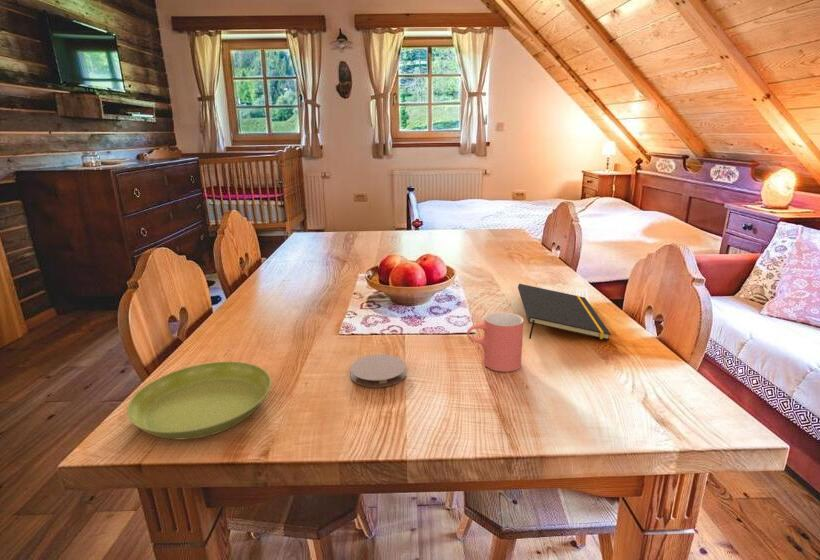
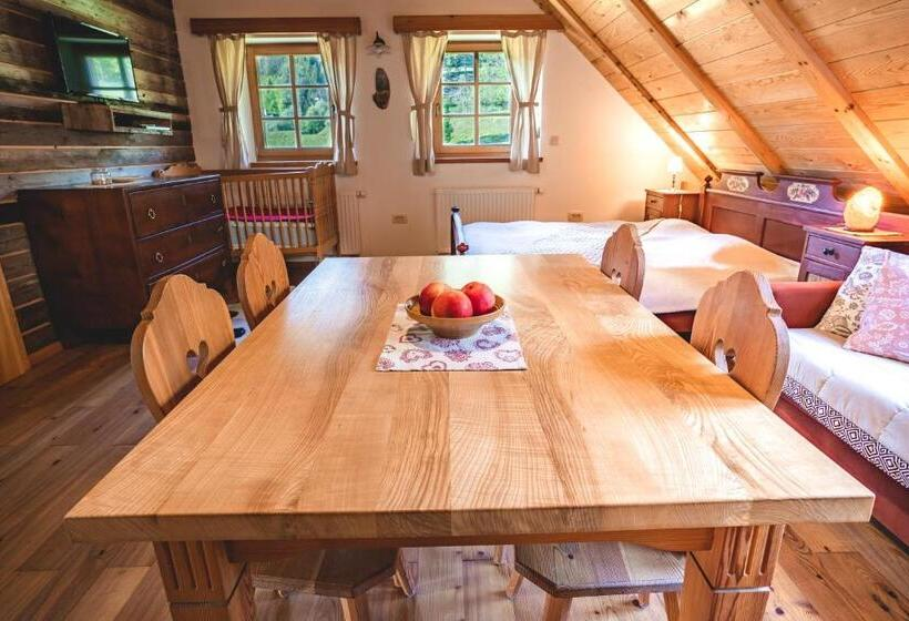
- coaster (378, 370)
- notepad (559, 309)
- cup (494, 341)
- saucer (204, 400)
